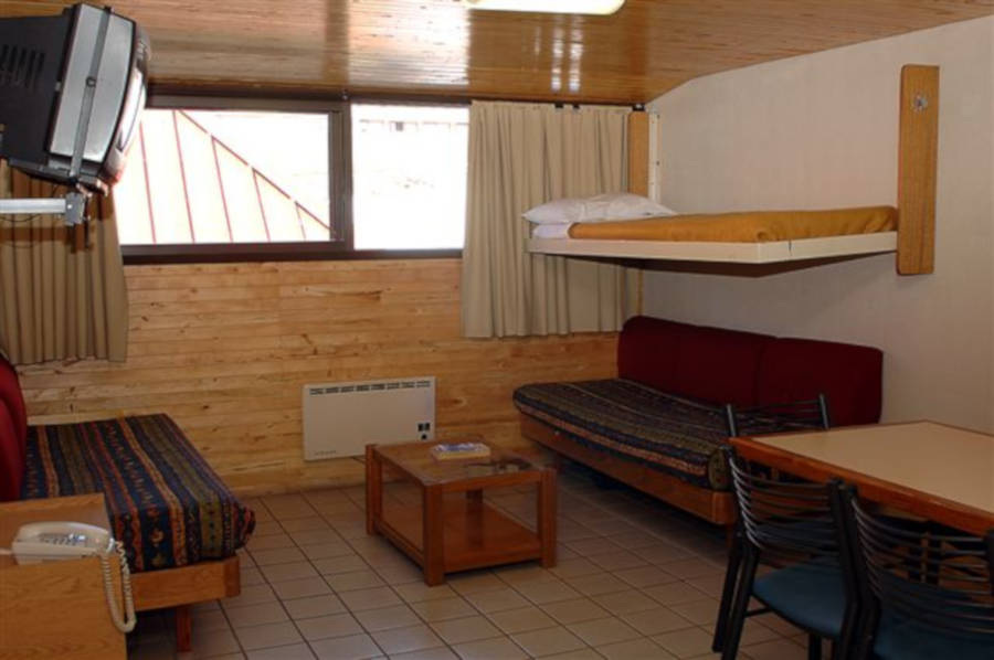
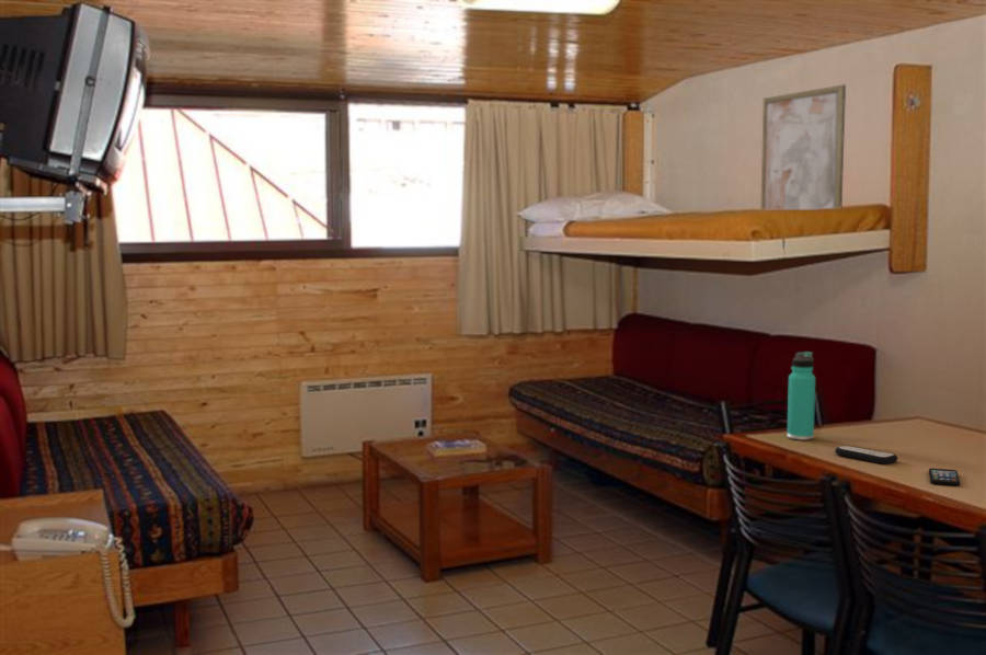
+ thermos bottle (801, 394)
+ wall art (800, 163)
+ remote control (864, 453)
+ smartphone (943, 476)
